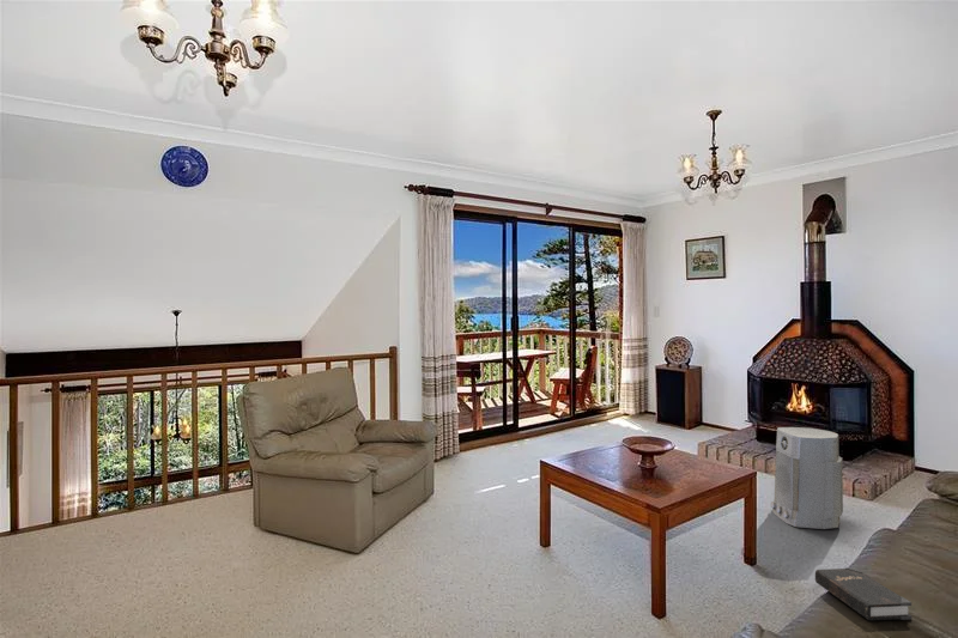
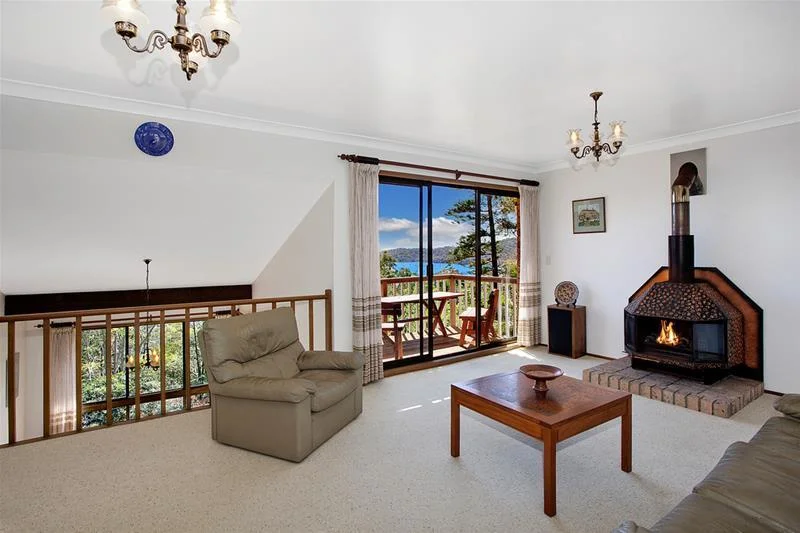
- air purifier (807, 475)
- hardback book (860, 593)
